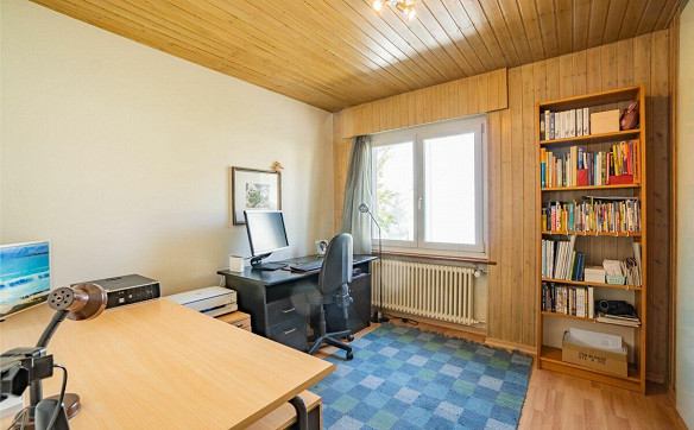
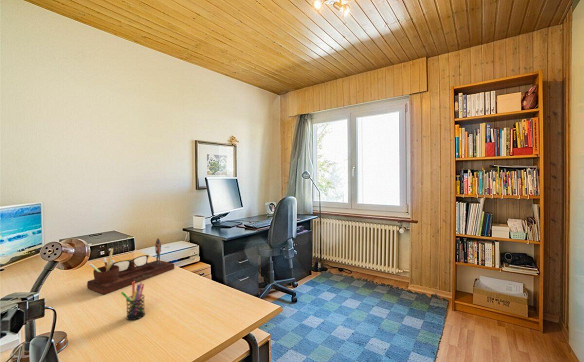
+ desk organizer (131, 261)
+ pen holder (133, 300)
